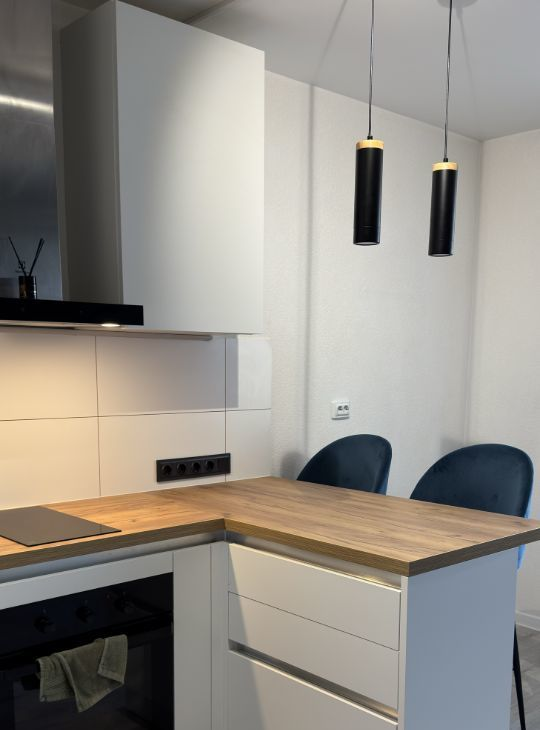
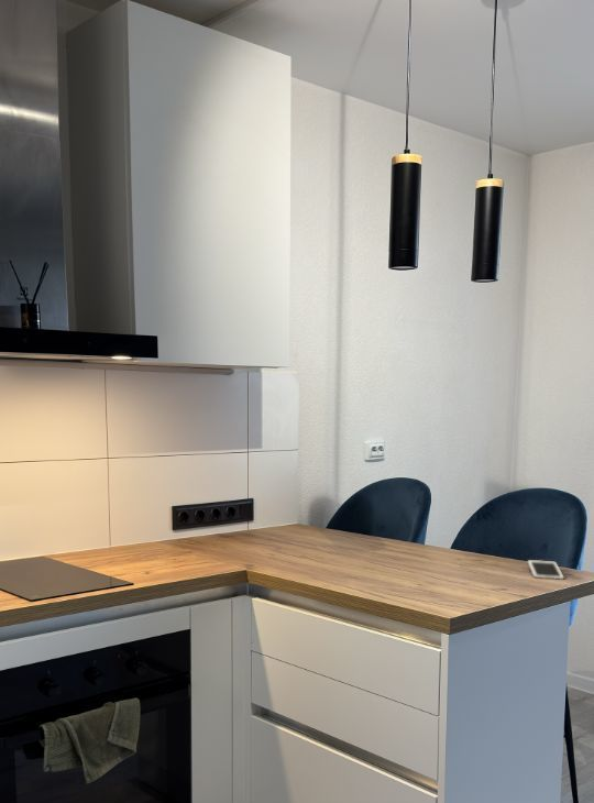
+ cell phone (544, 570)
